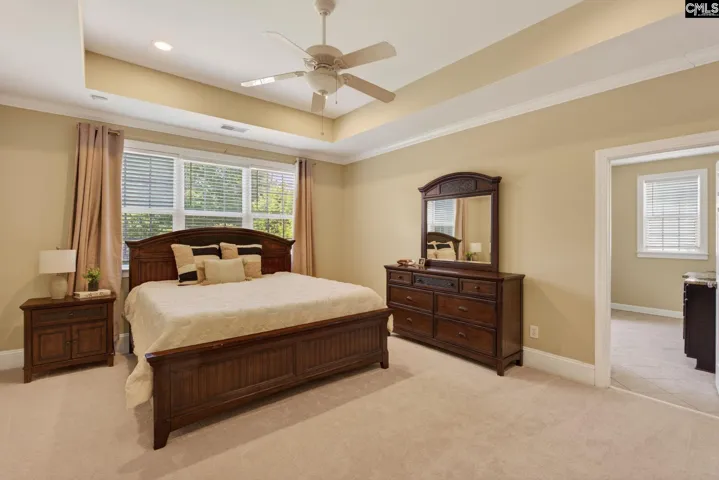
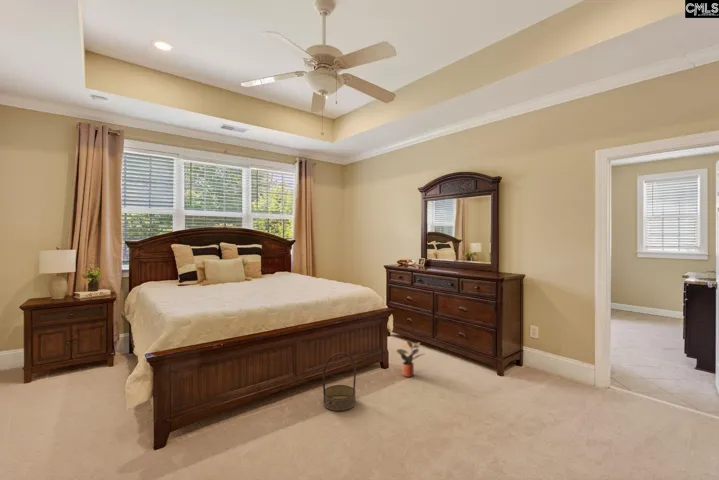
+ potted plant (410, 356)
+ basket (339, 385)
